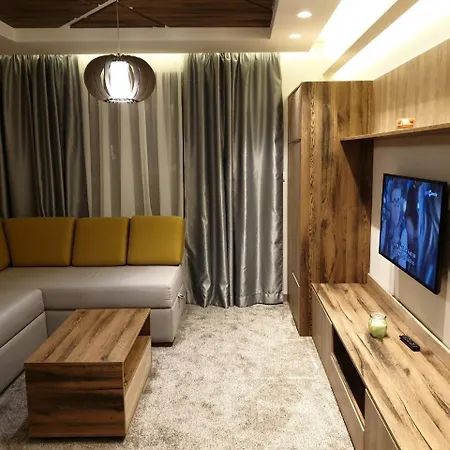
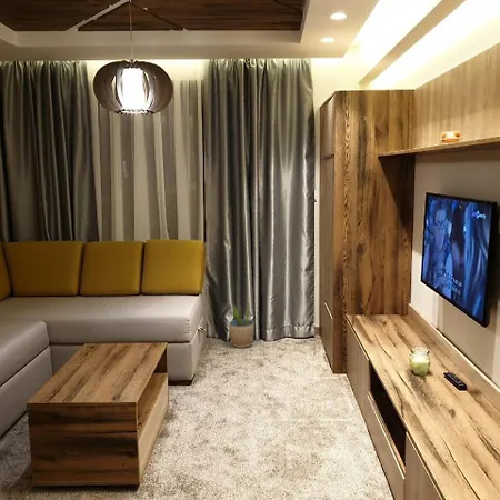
+ potted plant (241, 321)
